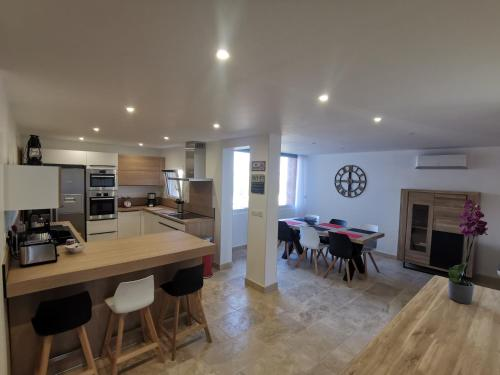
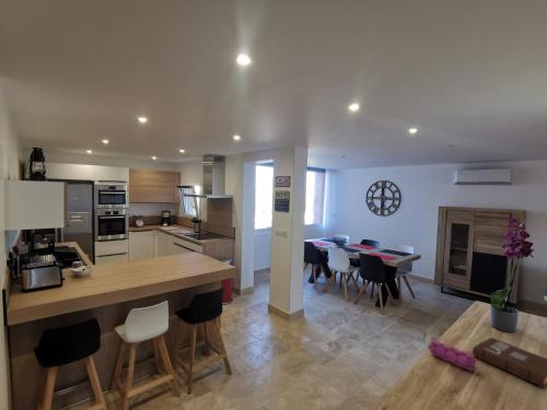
+ book (513, 360)
+ pencil case (452, 352)
